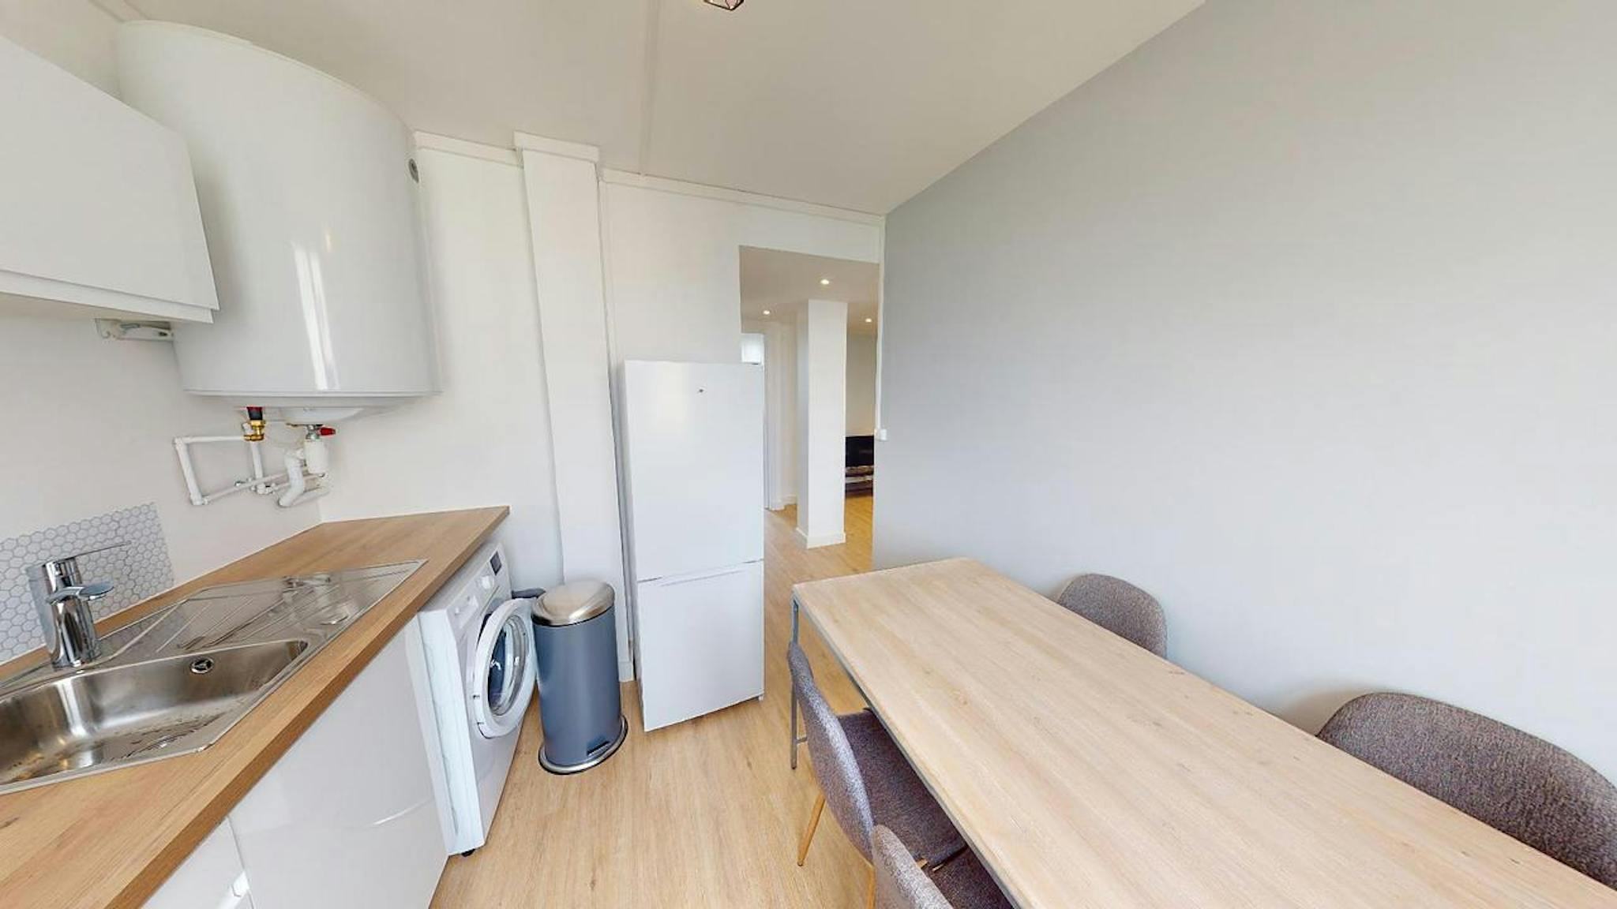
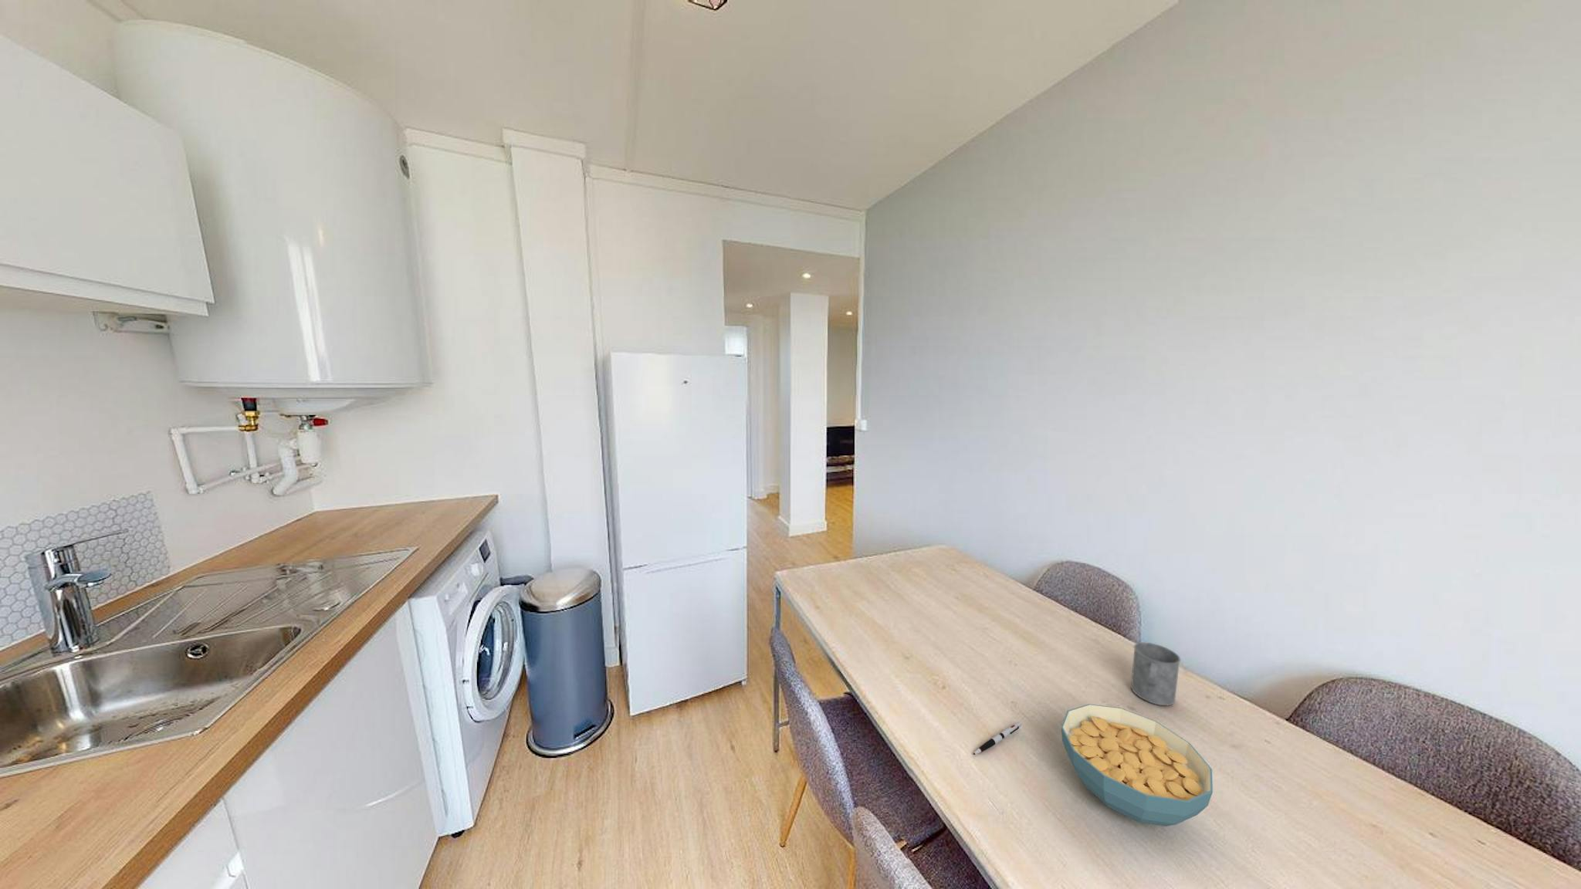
+ cereal bowl (1129, 773)
+ mug (1153, 677)
+ pen (998, 738)
